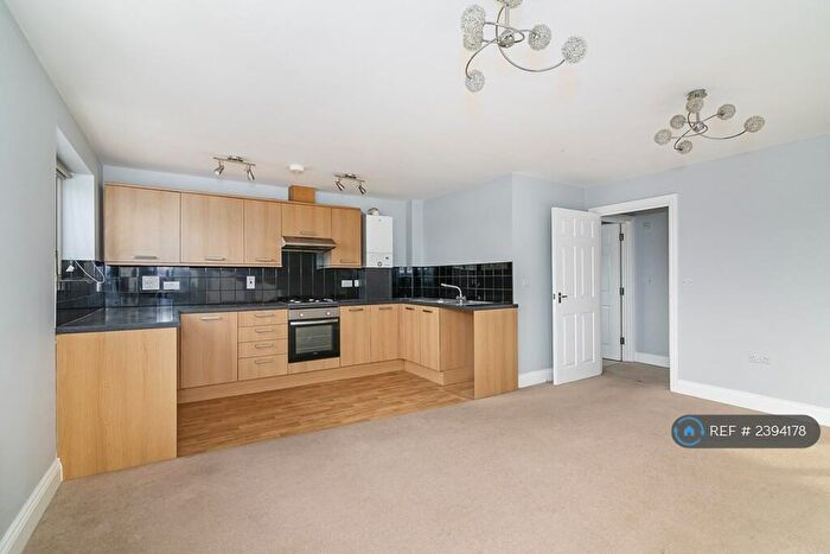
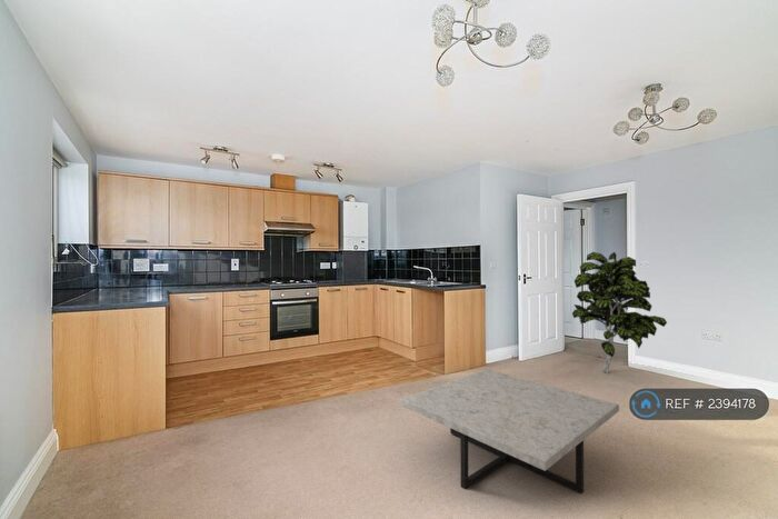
+ indoor plant (615, 312)
+ coffee table (507, 429)
